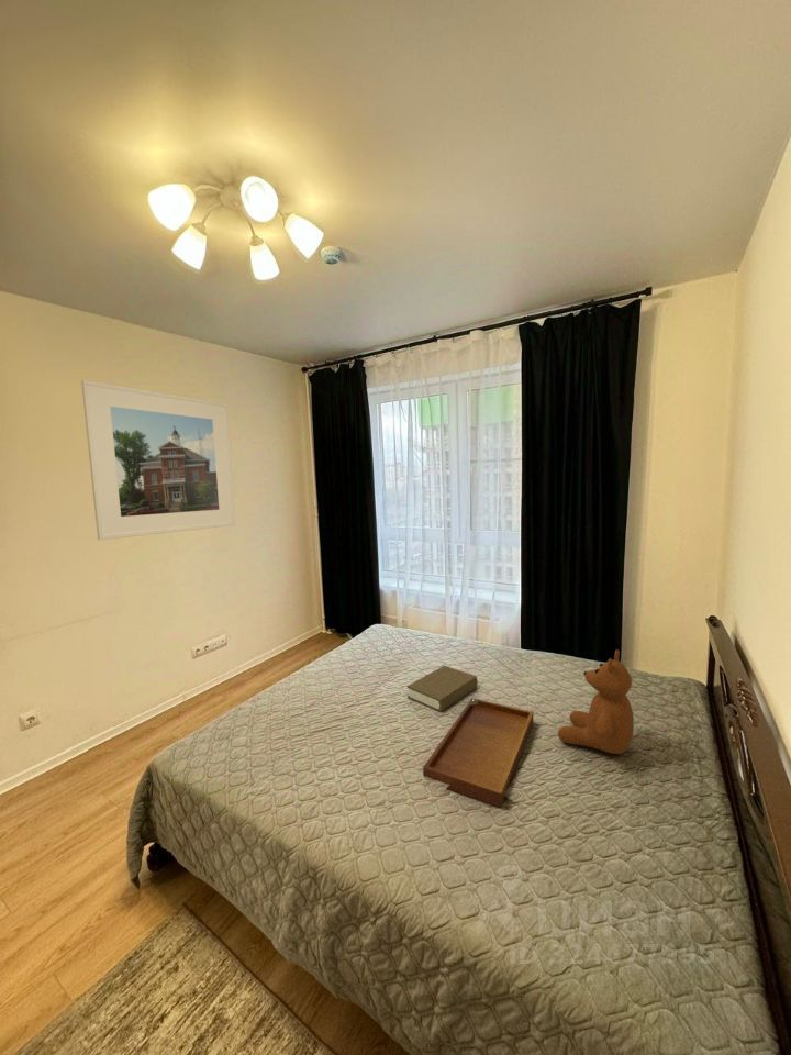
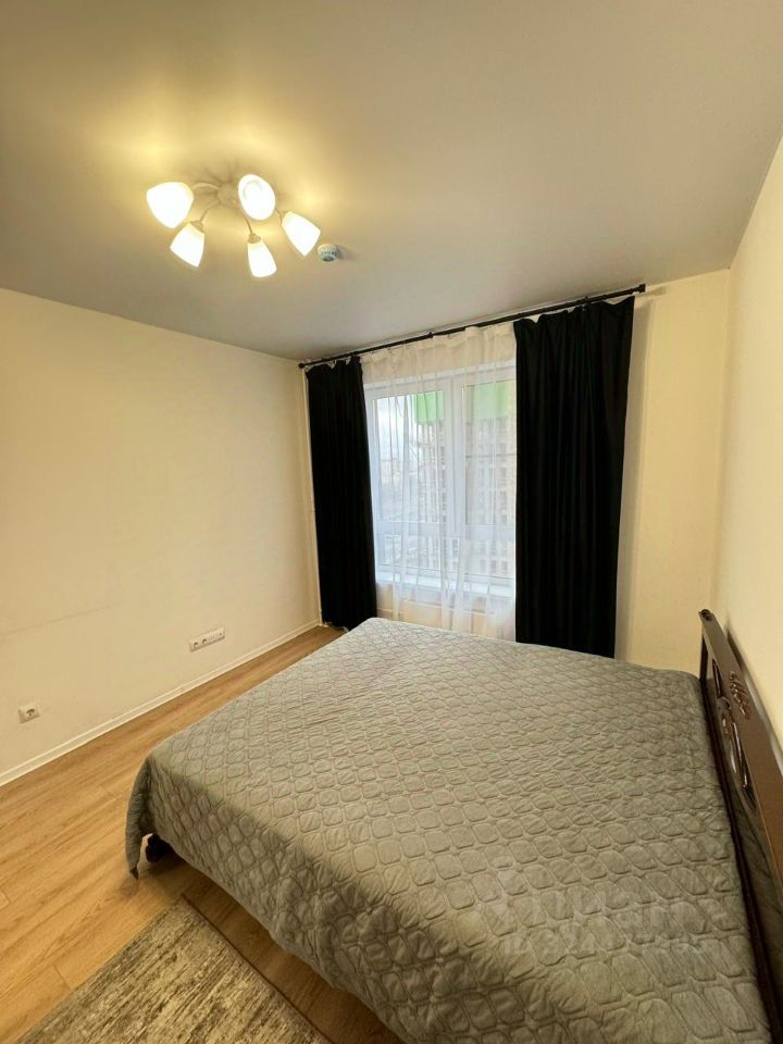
- book (443, 687)
- tray (483, 726)
- teddy bear (597, 697)
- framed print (170, 463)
